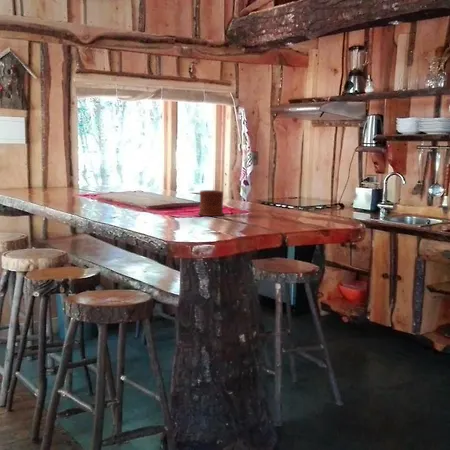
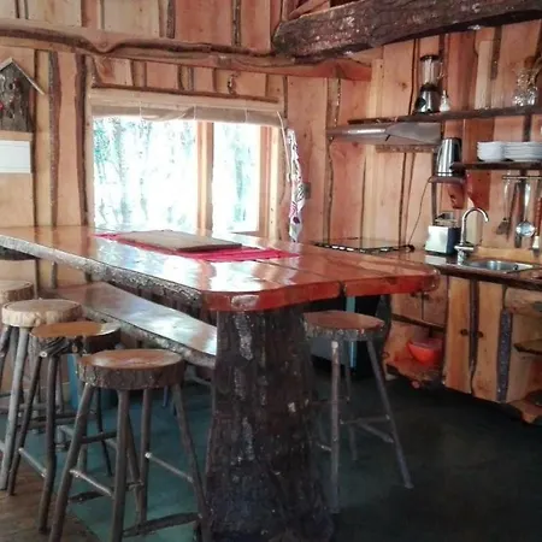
- mug (212, 202)
